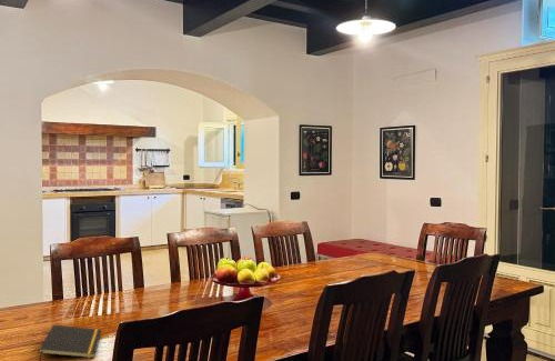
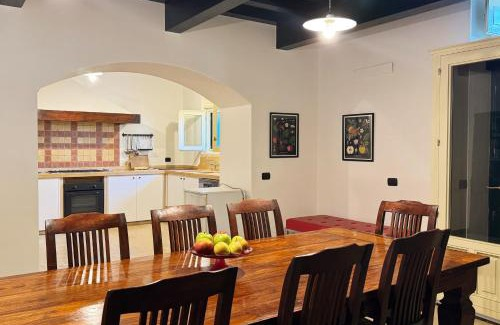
- notepad (72, 340)
